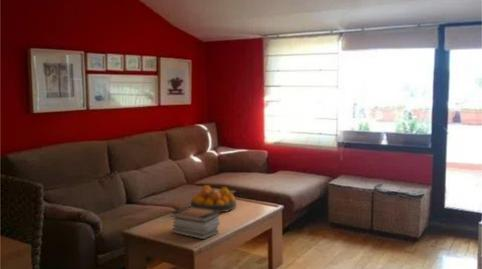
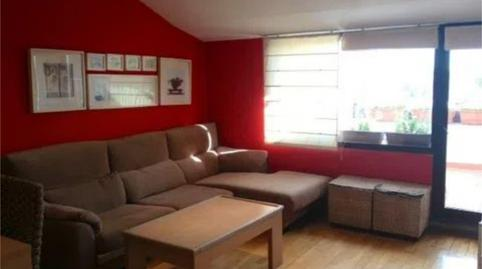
- book stack (195, 222)
- fruit bowl (213, 197)
